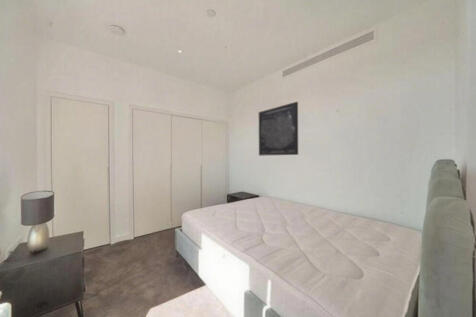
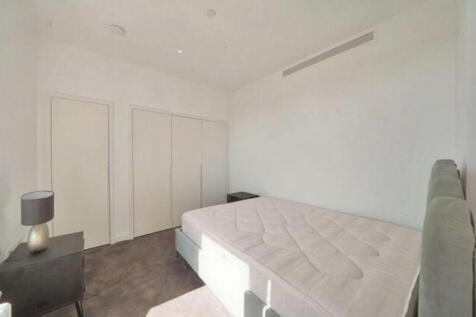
- wall art (276, 131)
